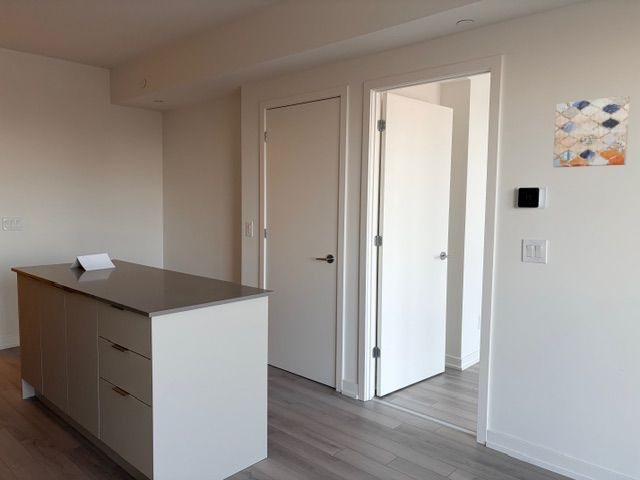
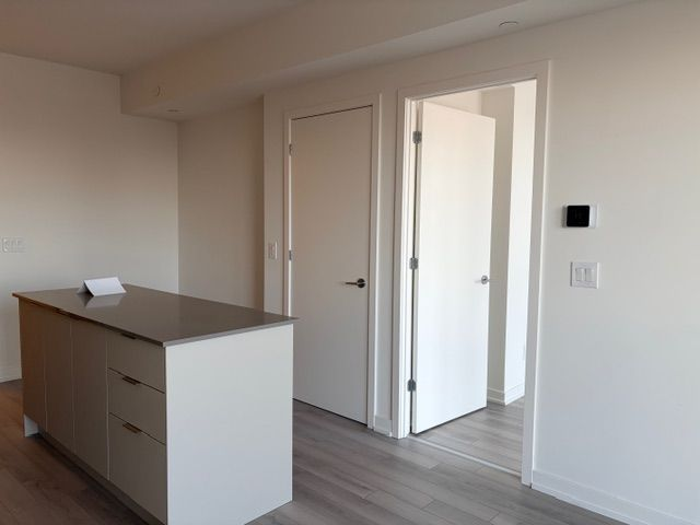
- wall art (589, 133)
